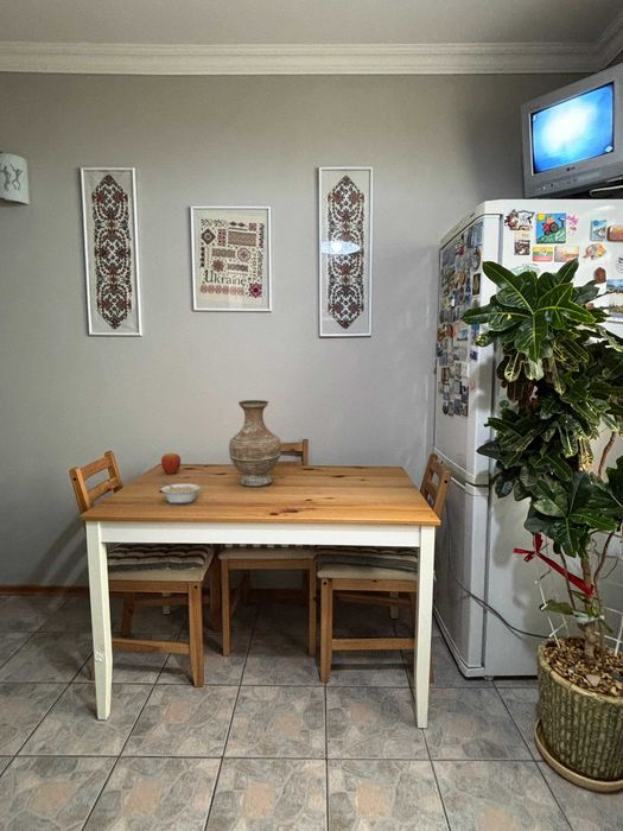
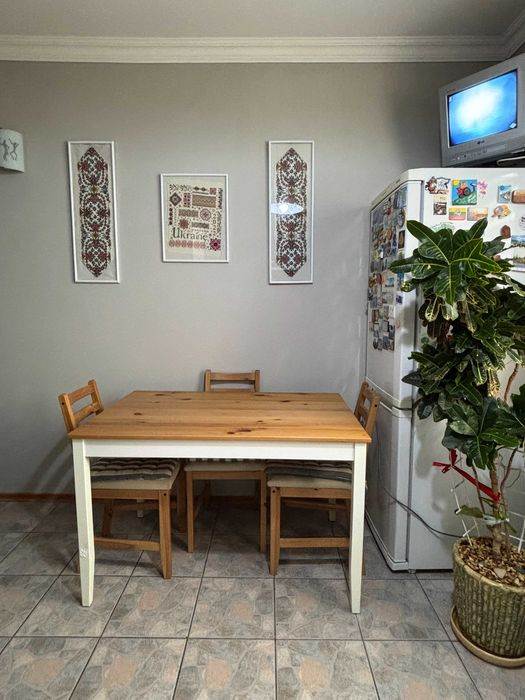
- legume (179, 493)
- fruit (171, 462)
- vase (255, 442)
